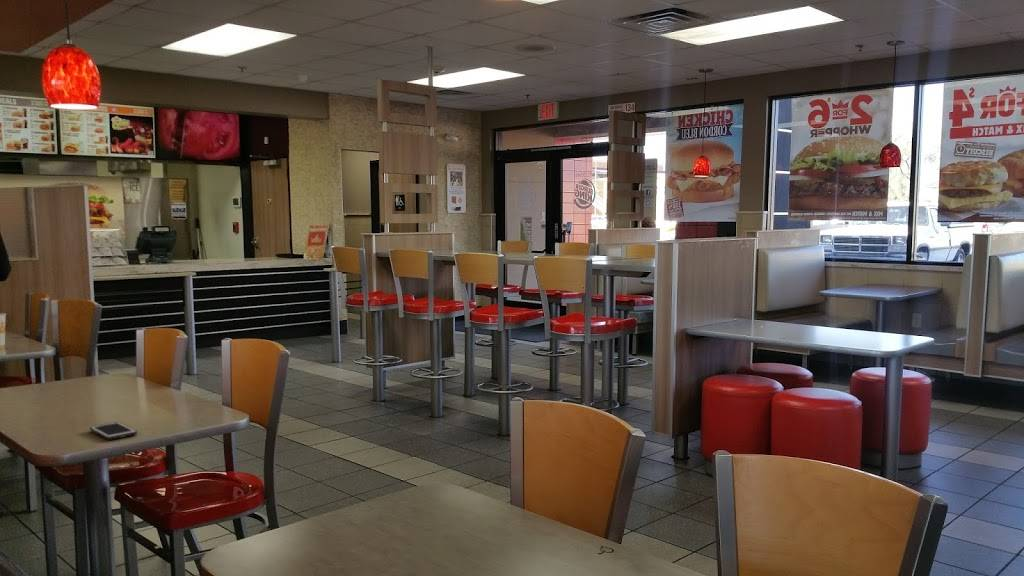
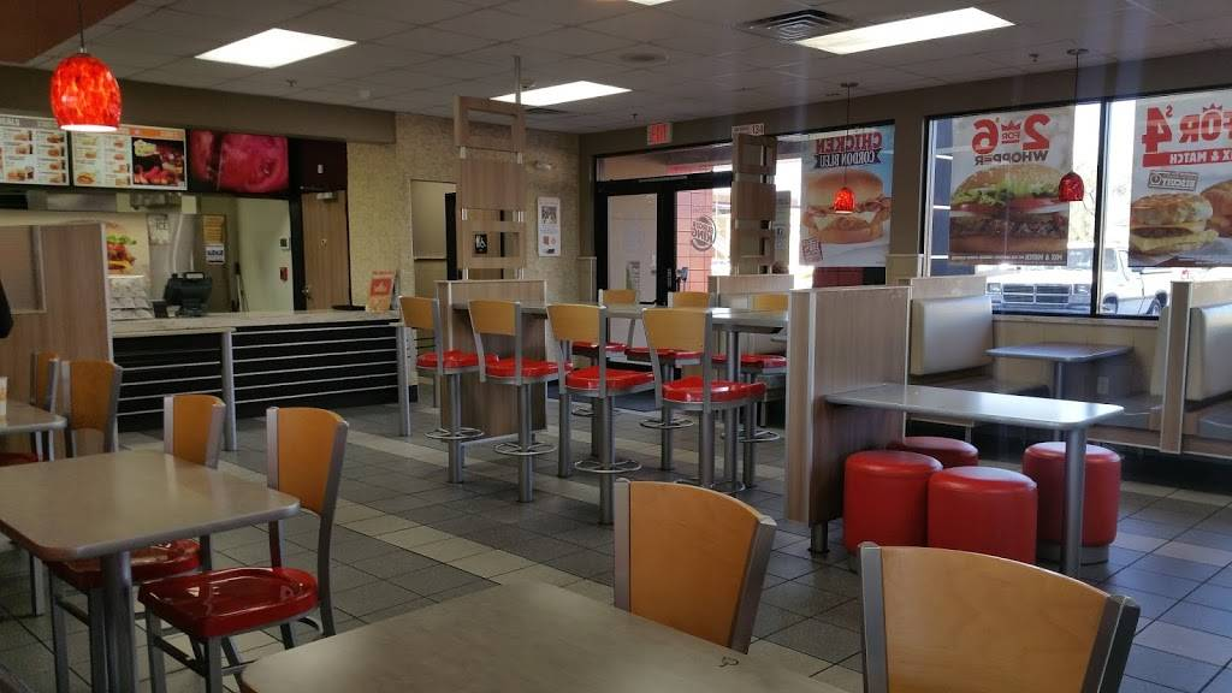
- cell phone (113, 430)
